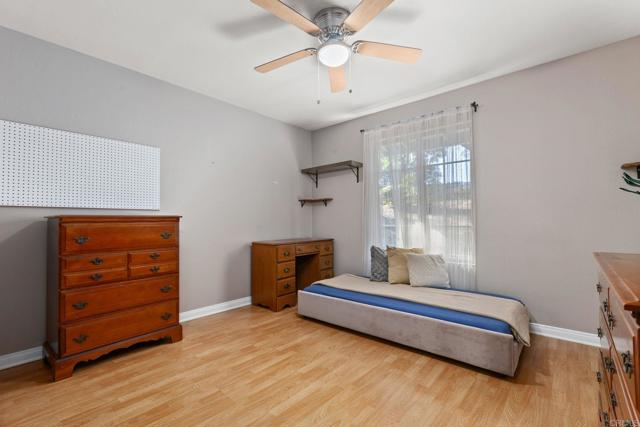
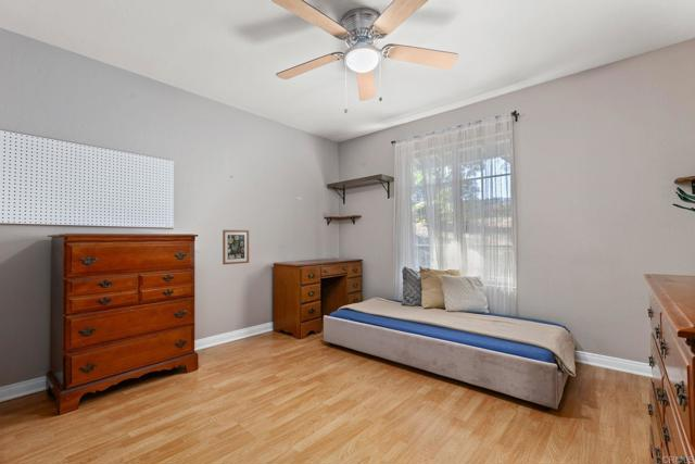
+ wall art (236, 247)
